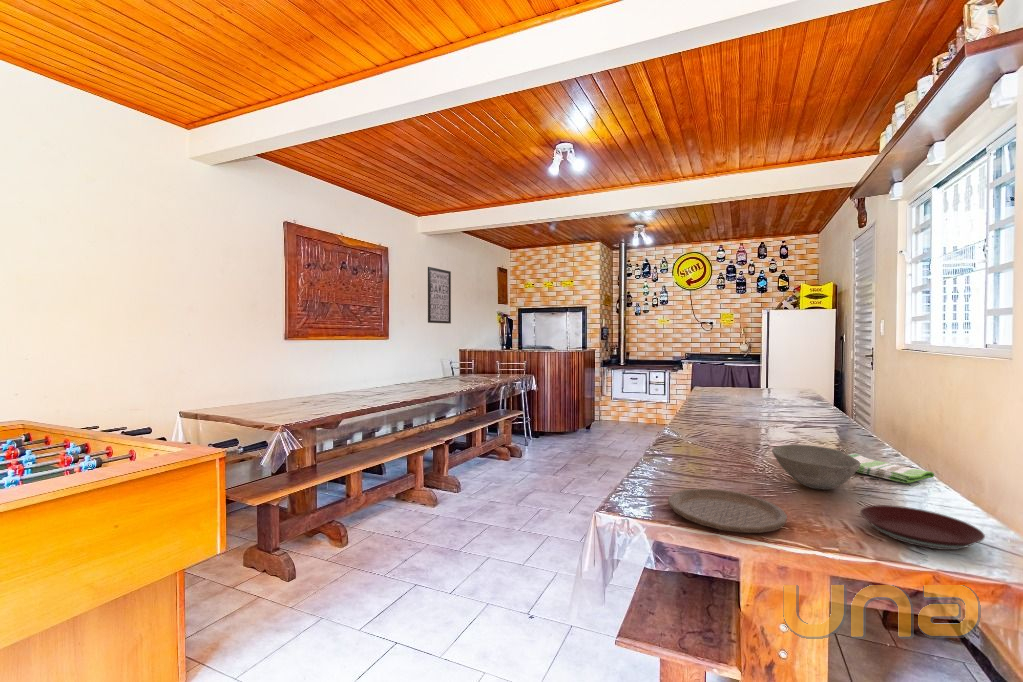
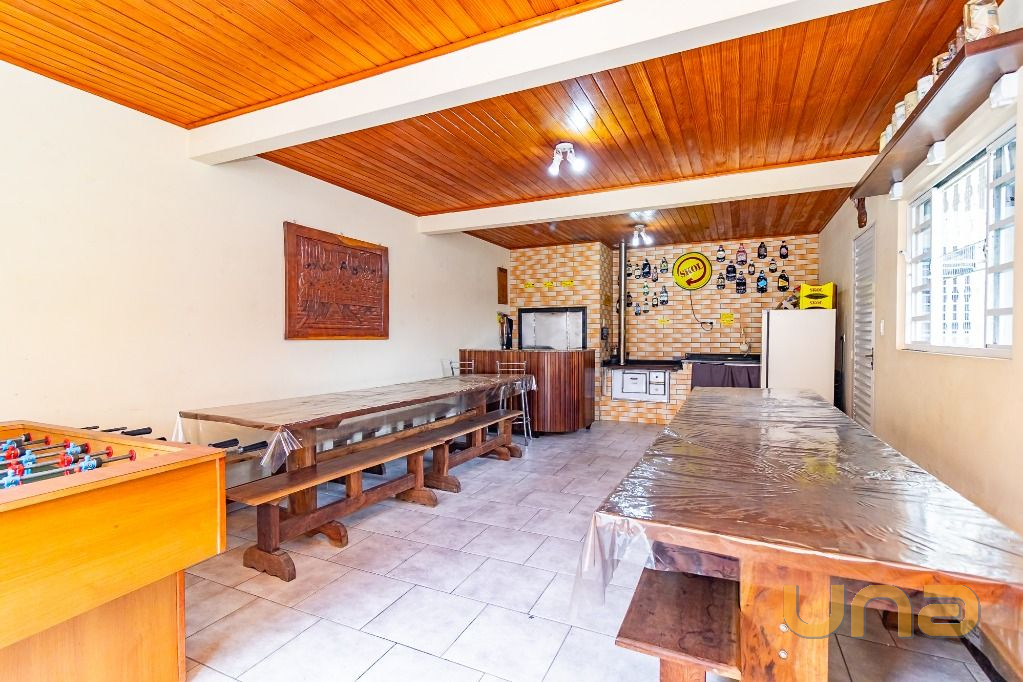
- plate (918, 528)
- plate (724, 509)
- dish towel (879, 466)
- wall art (439, 296)
- bowl (814, 469)
